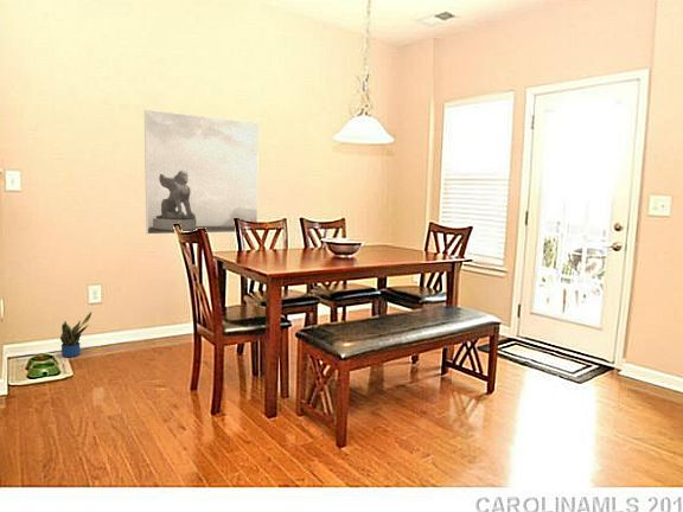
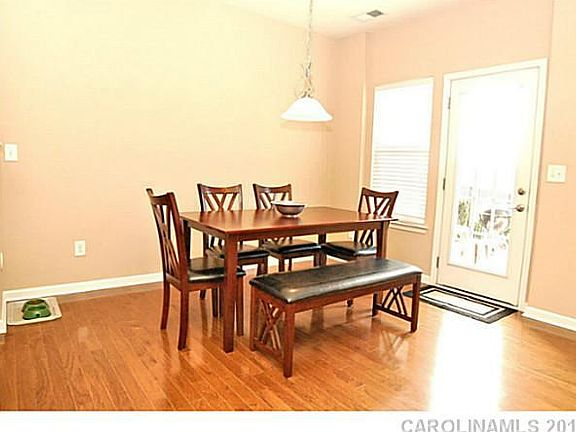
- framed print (204, 175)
- potted plant (75, 332)
